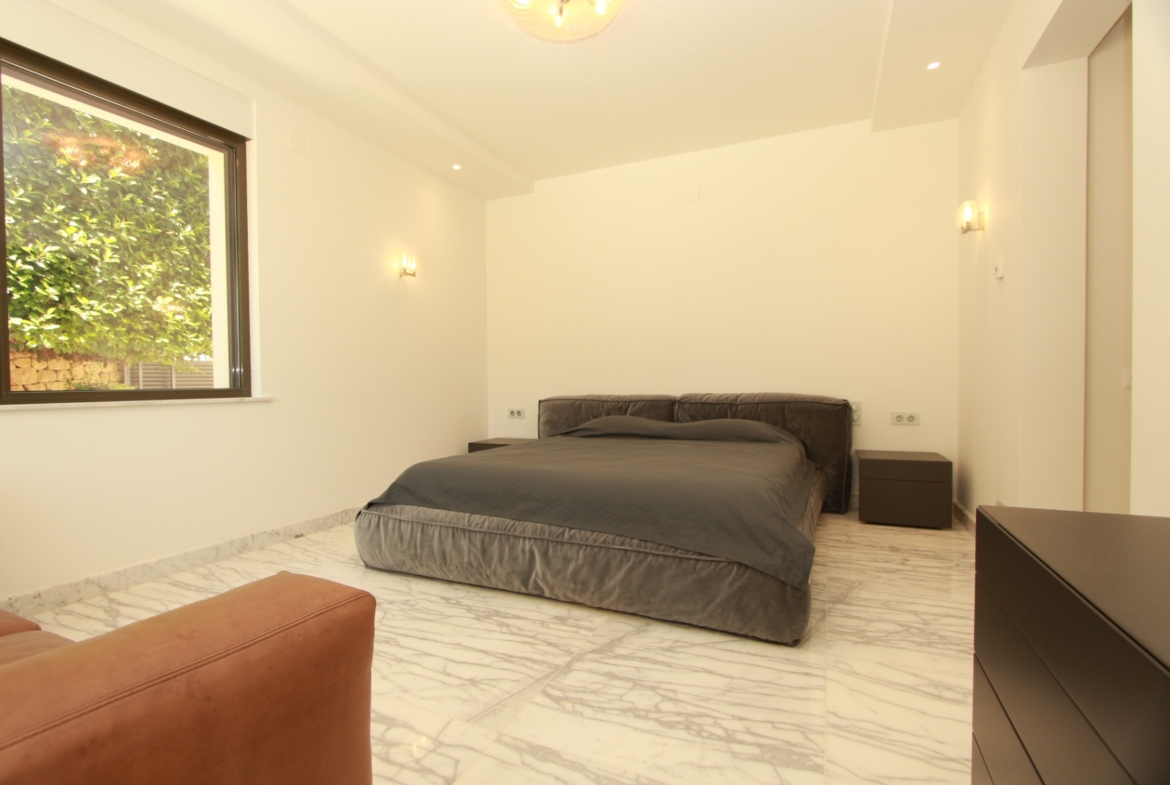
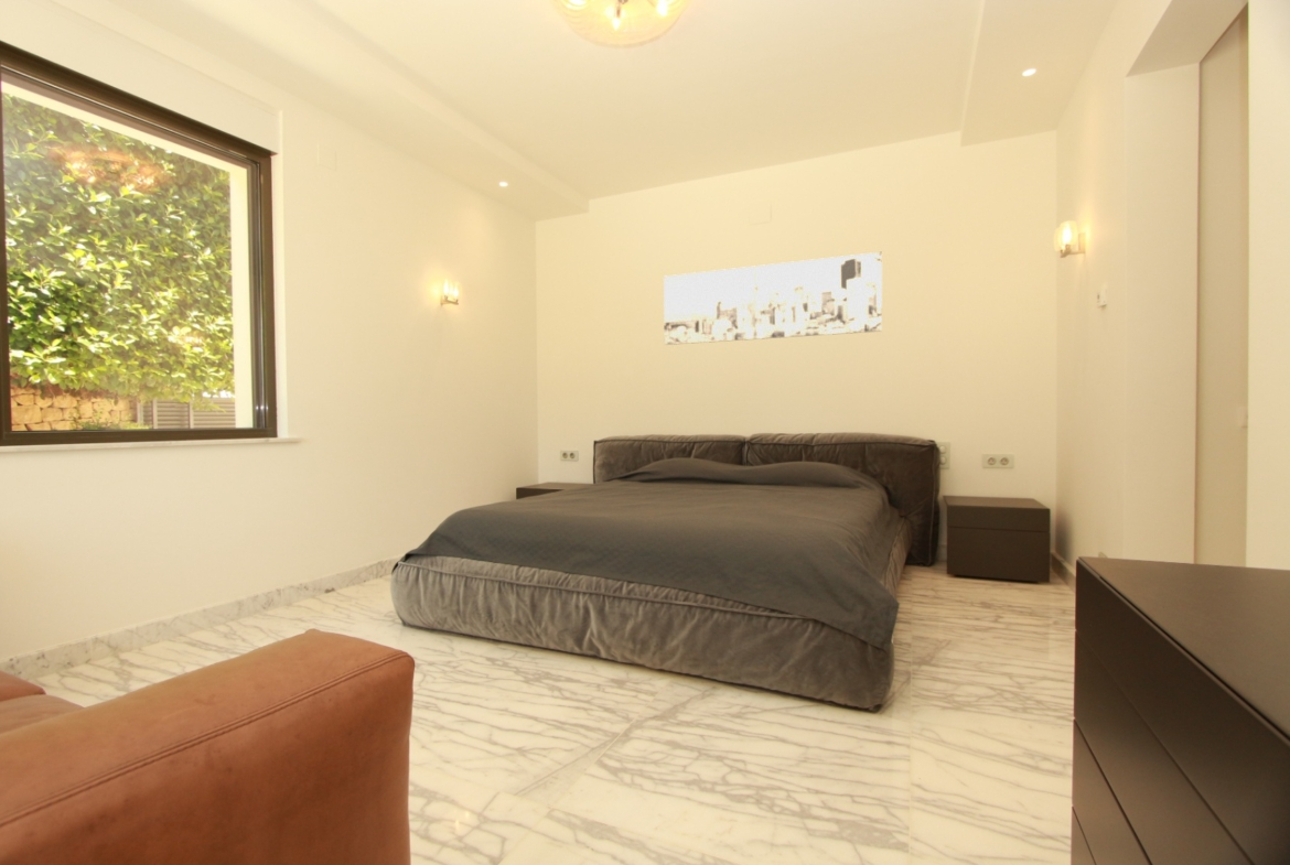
+ wall art (765, 302)
